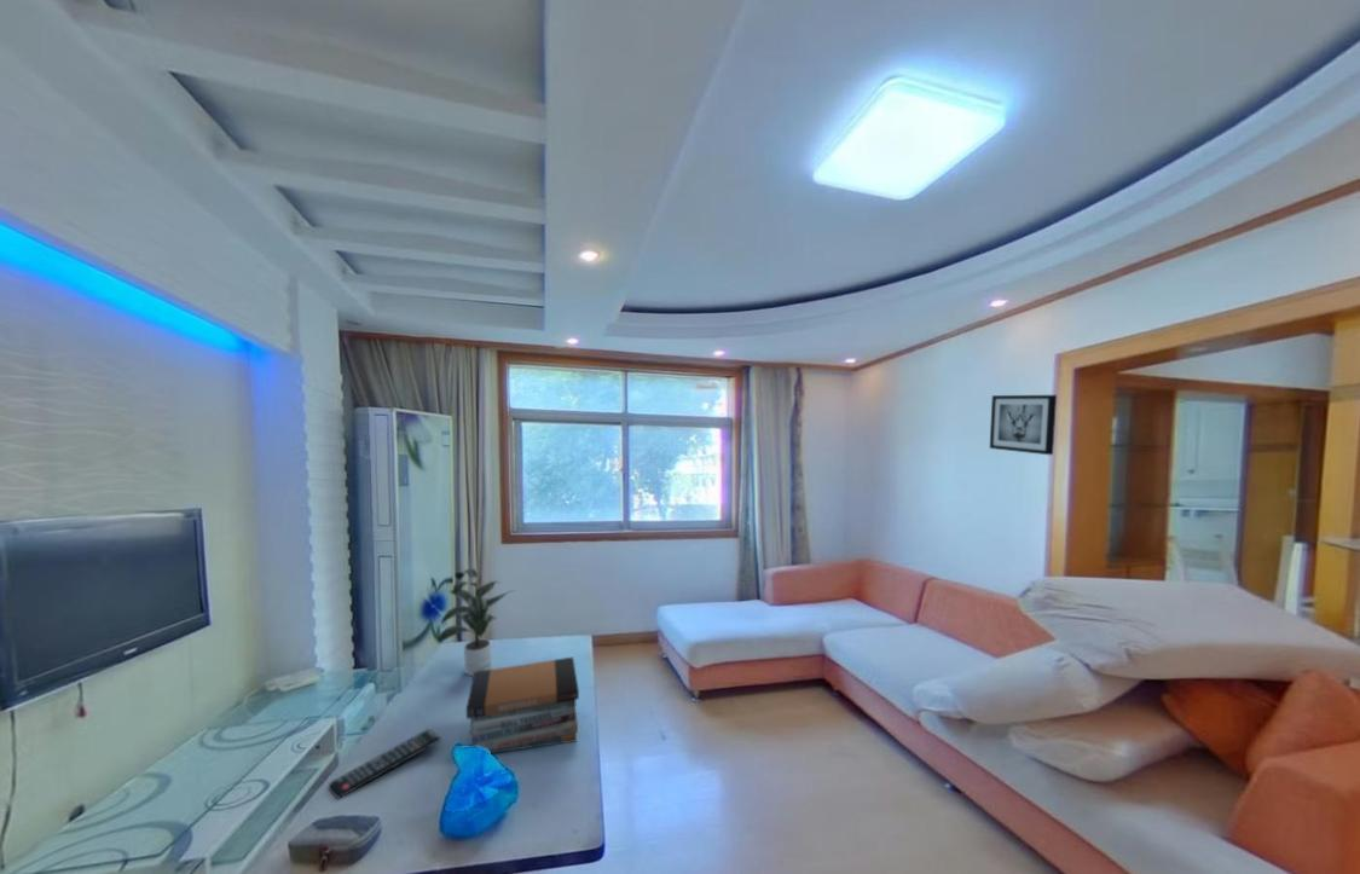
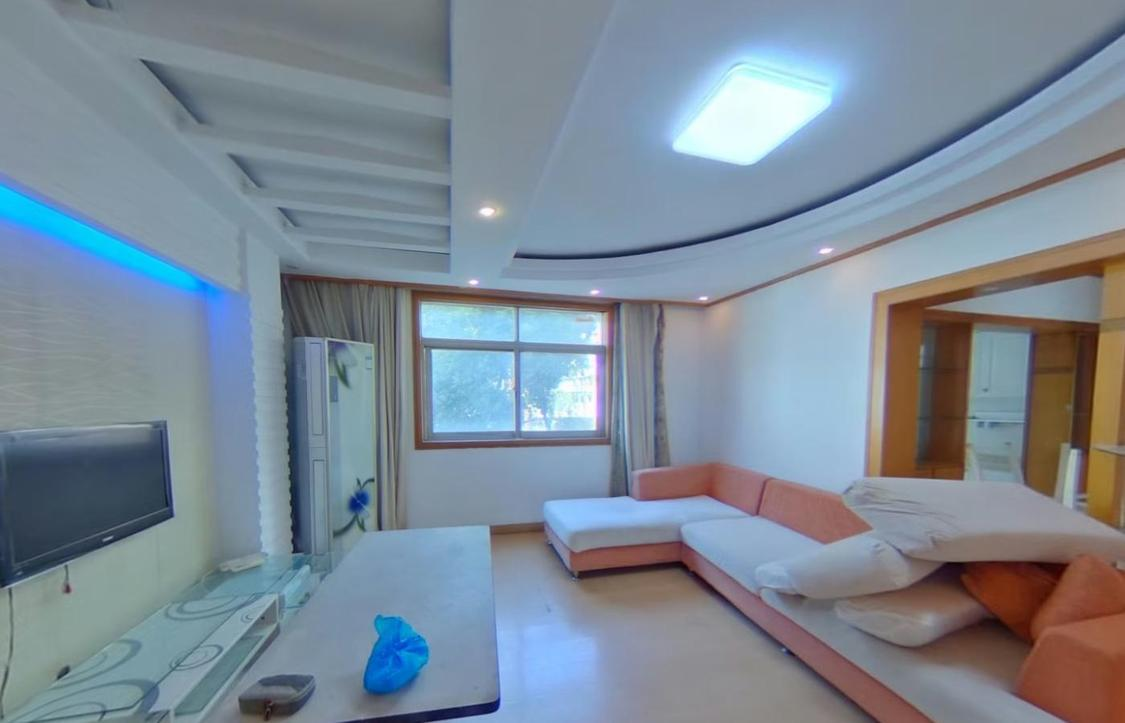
- book stack (523, 706)
- potted plant (476, 624)
- wall art (1020, 423)
- remote control (388, 762)
